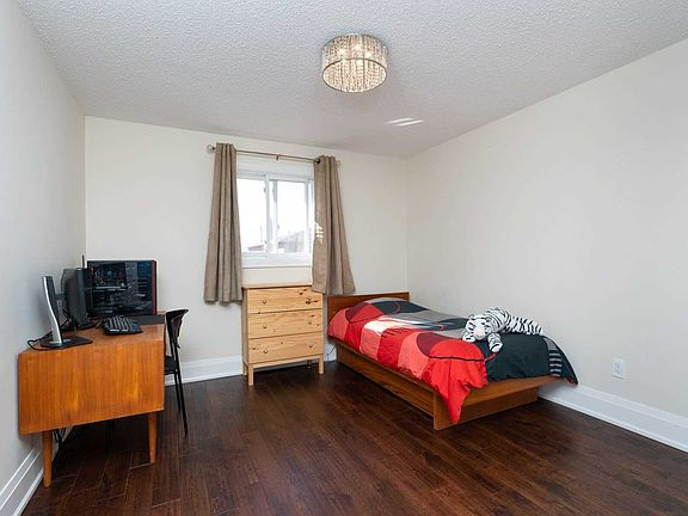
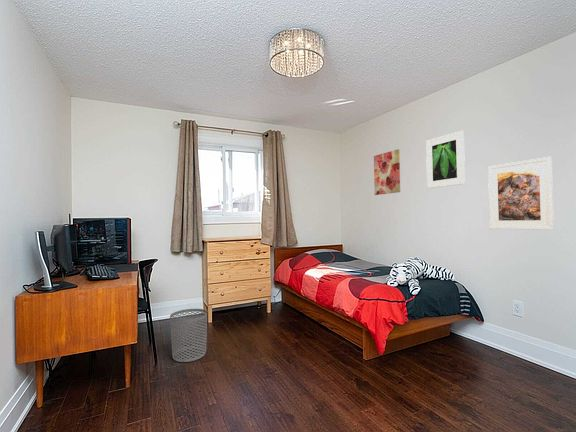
+ waste bin (189, 334)
+ wall art (386, 173)
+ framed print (518, 195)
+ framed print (444, 161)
